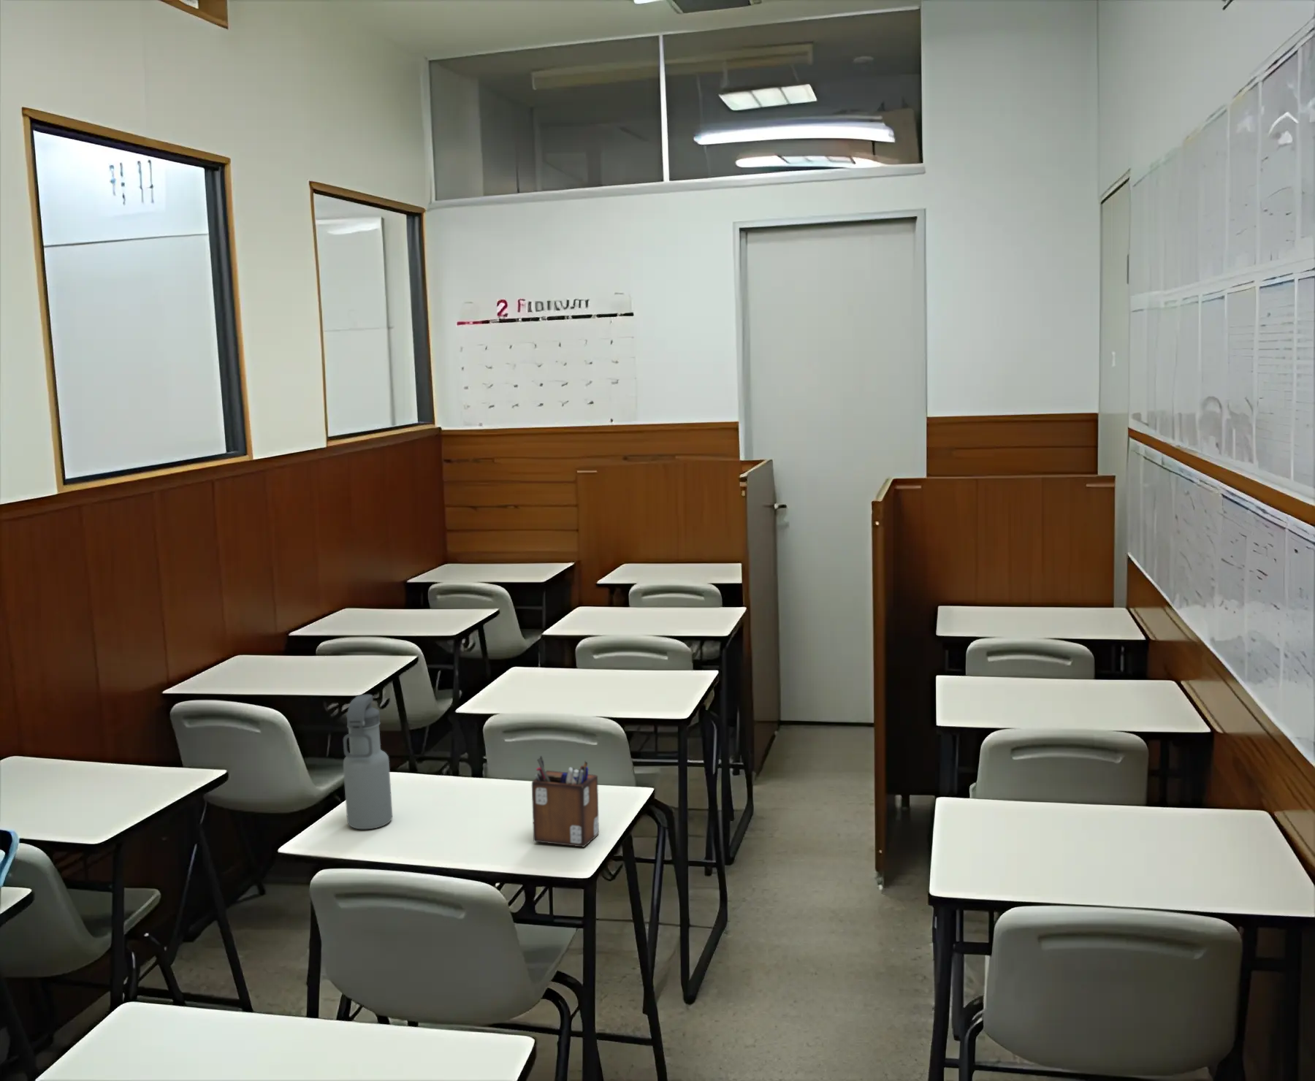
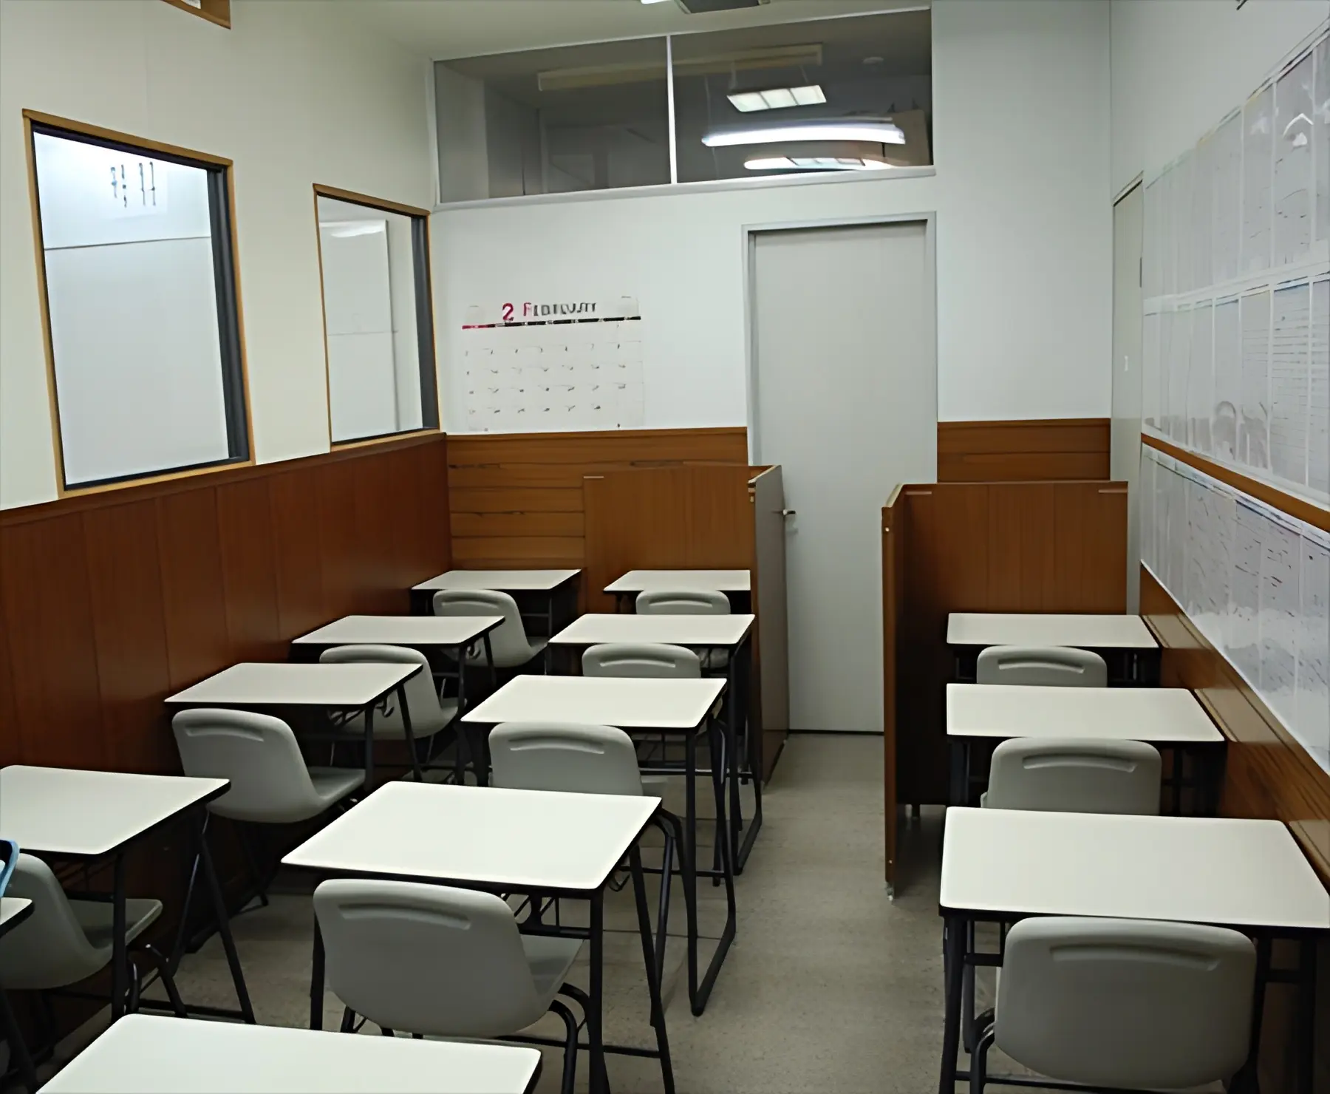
- water bottle (365, 761)
- desk organizer (565, 796)
